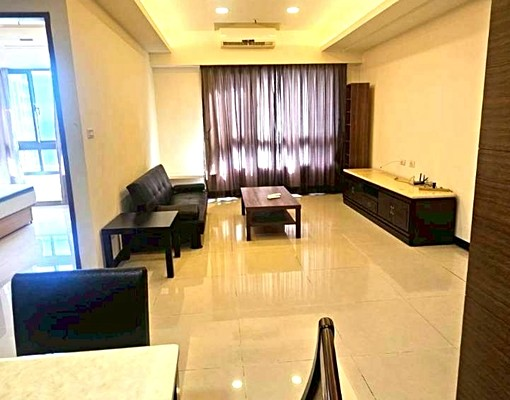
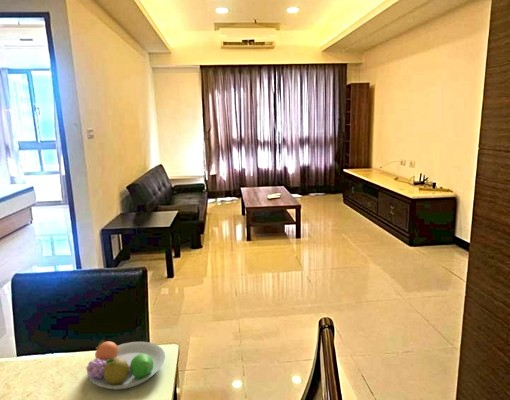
+ fruit bowl (127, 357)
